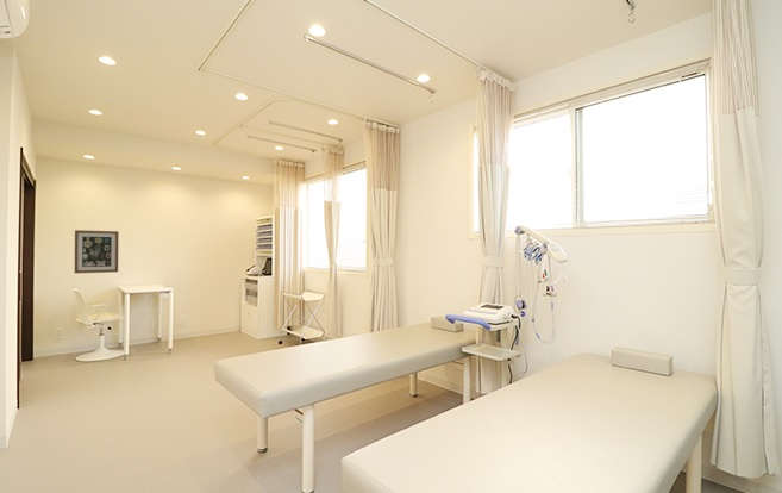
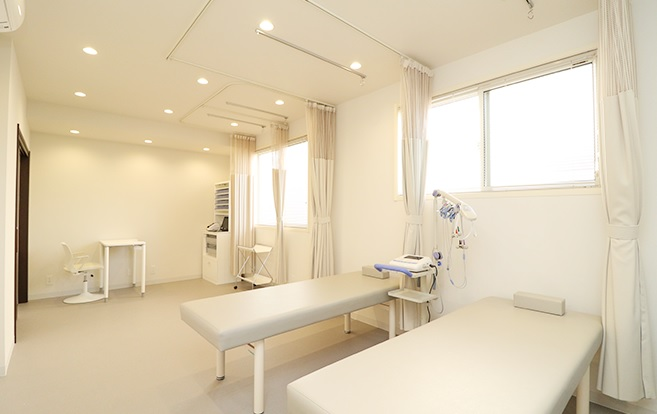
- wall art (96, 251)
